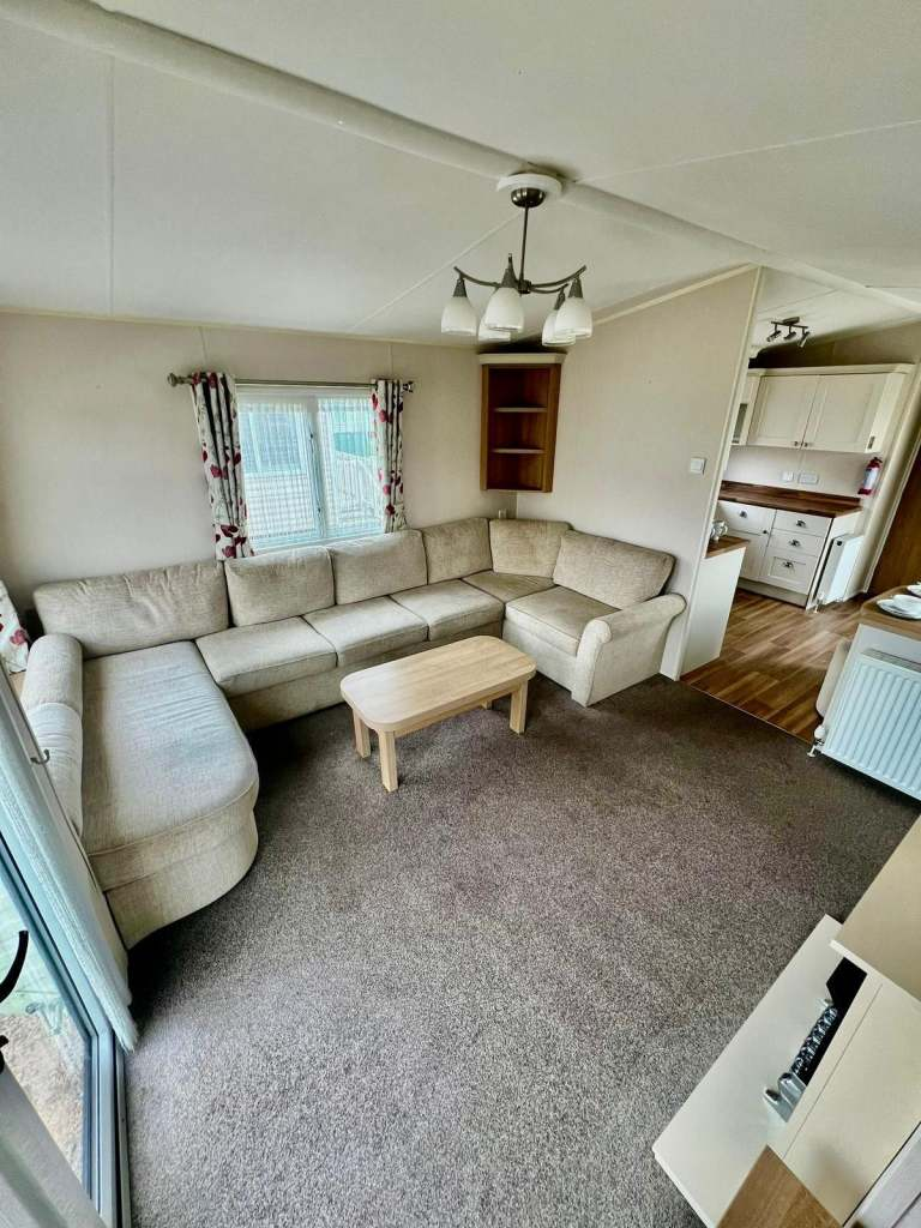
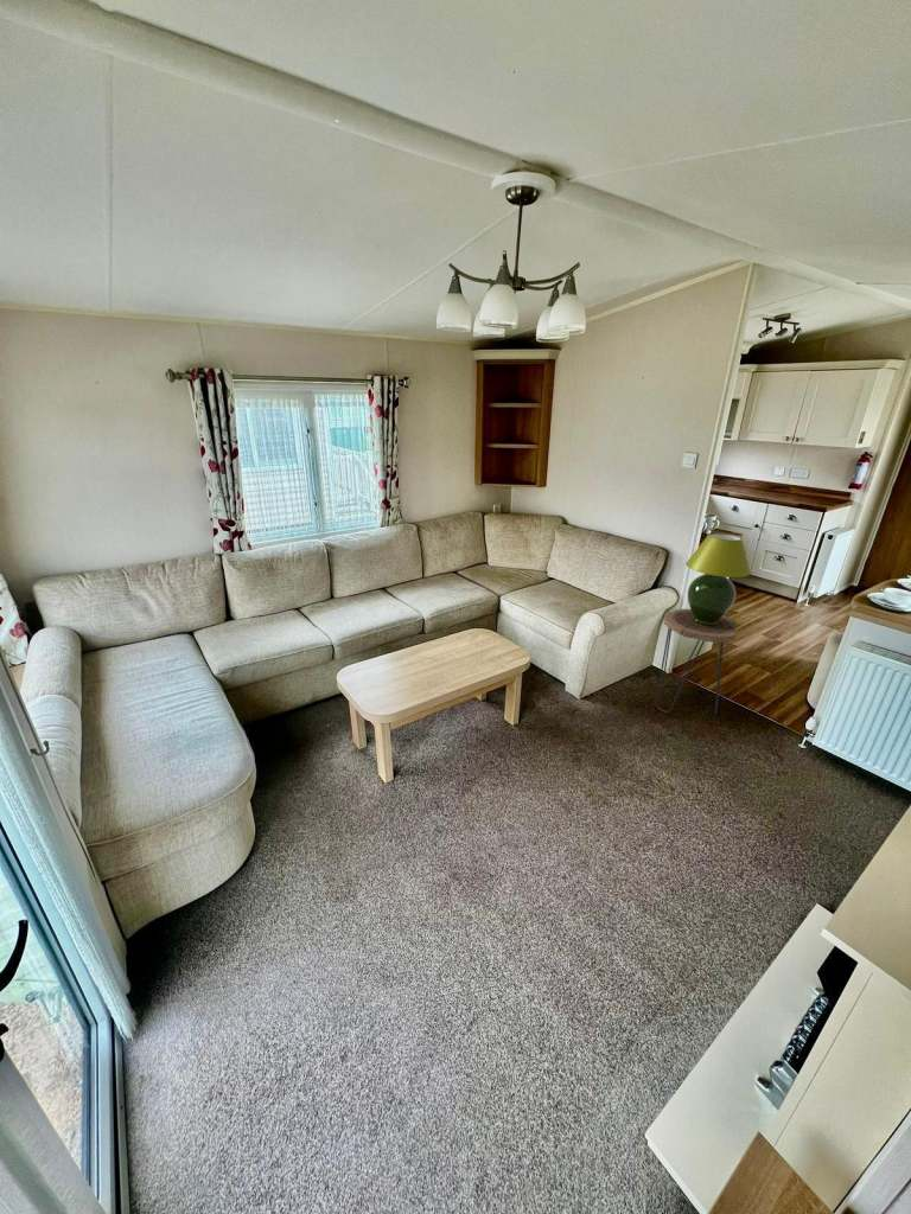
+ table lamp (714, 580)
+ side table (692, 663)
